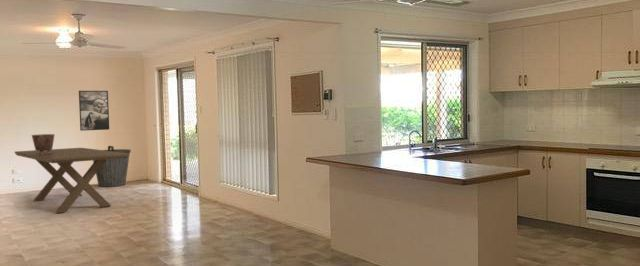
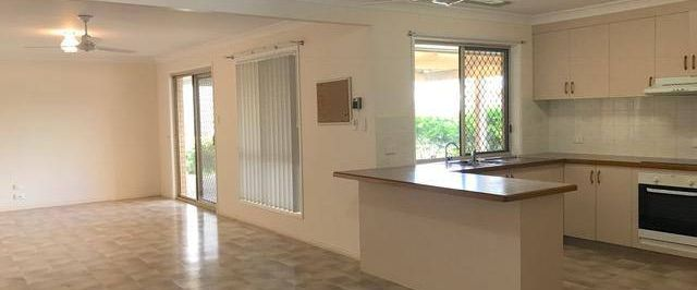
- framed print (94, 110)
- dining table (70, 176)
- ceramic pot (43, 143)
- trash can (111, 165)
